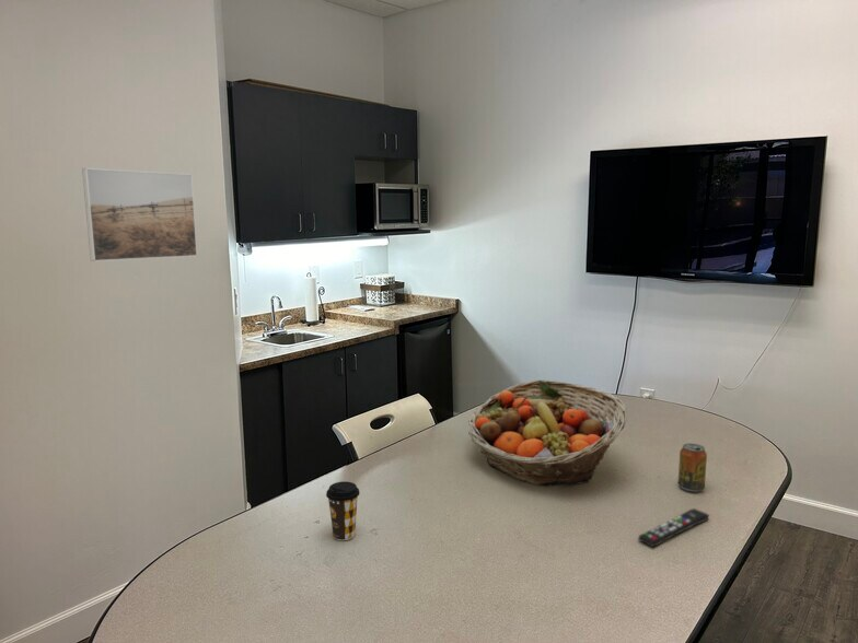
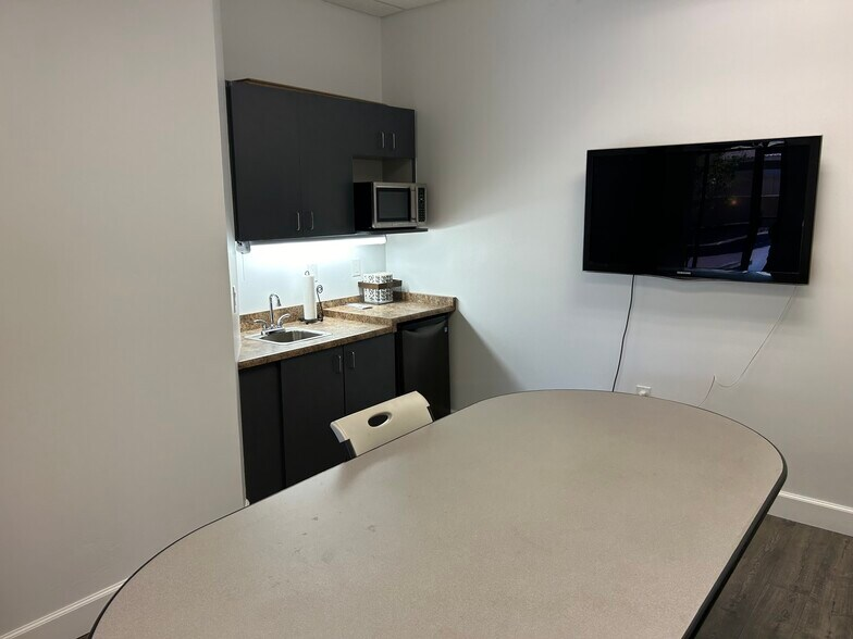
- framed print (143, 214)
- remote control (674, 526)
- beverage can (692, 467)
- coffee cup (343, 511)
- fruit basket (544, 429)
